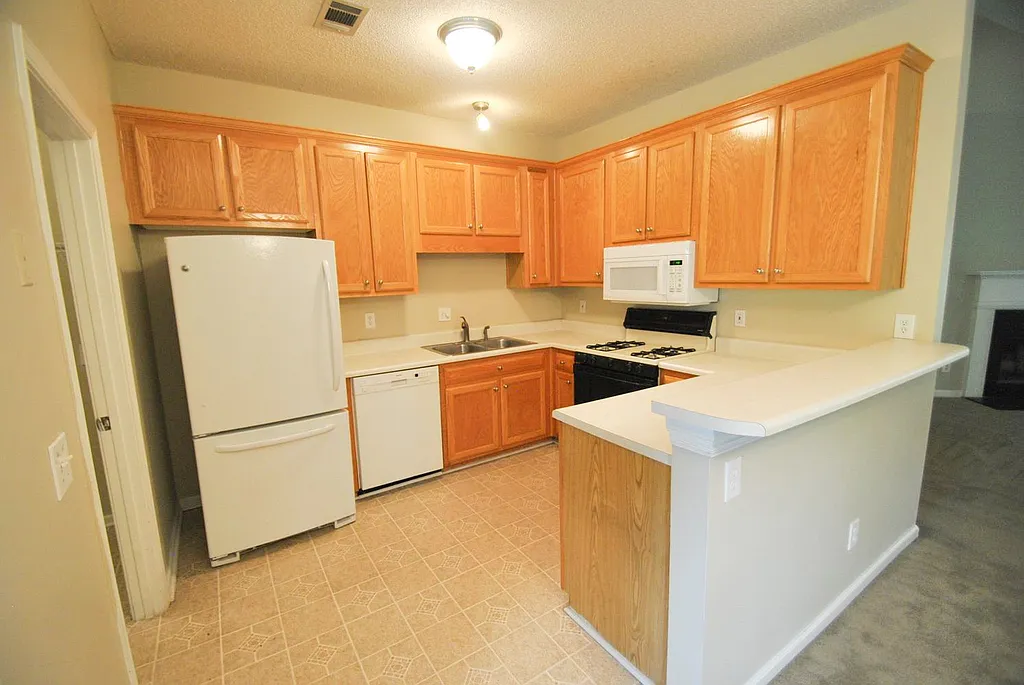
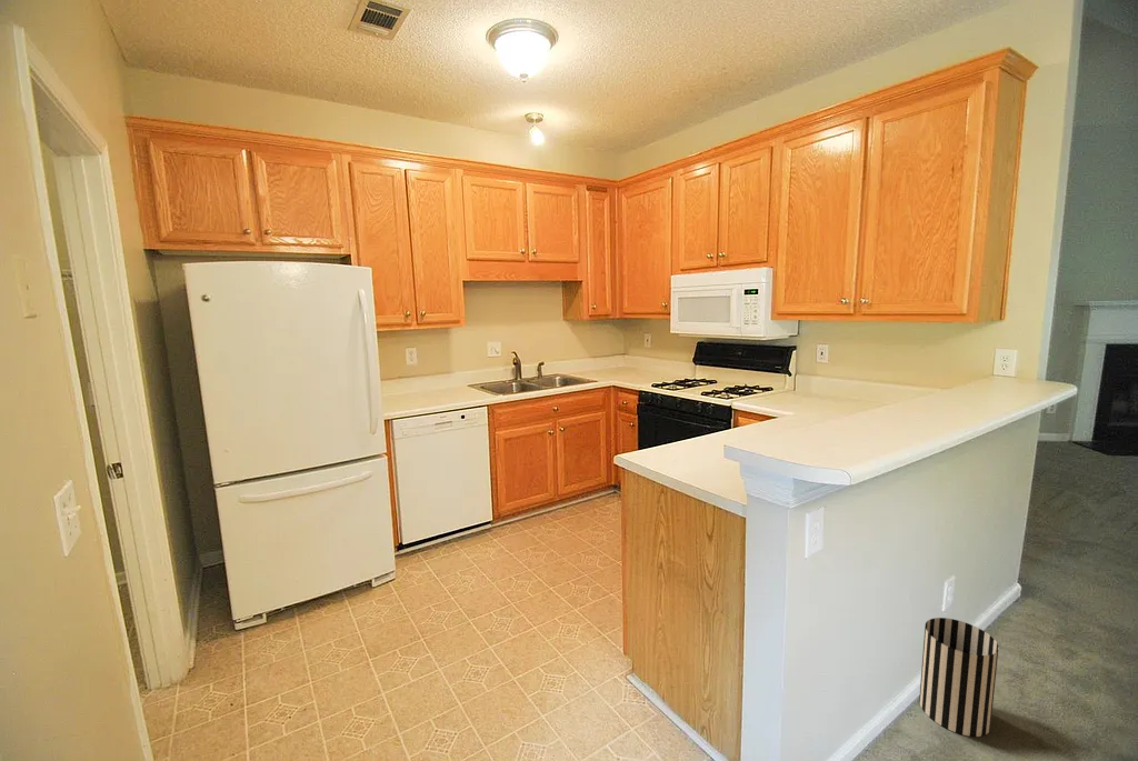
+ wastebasket (957, 674)
